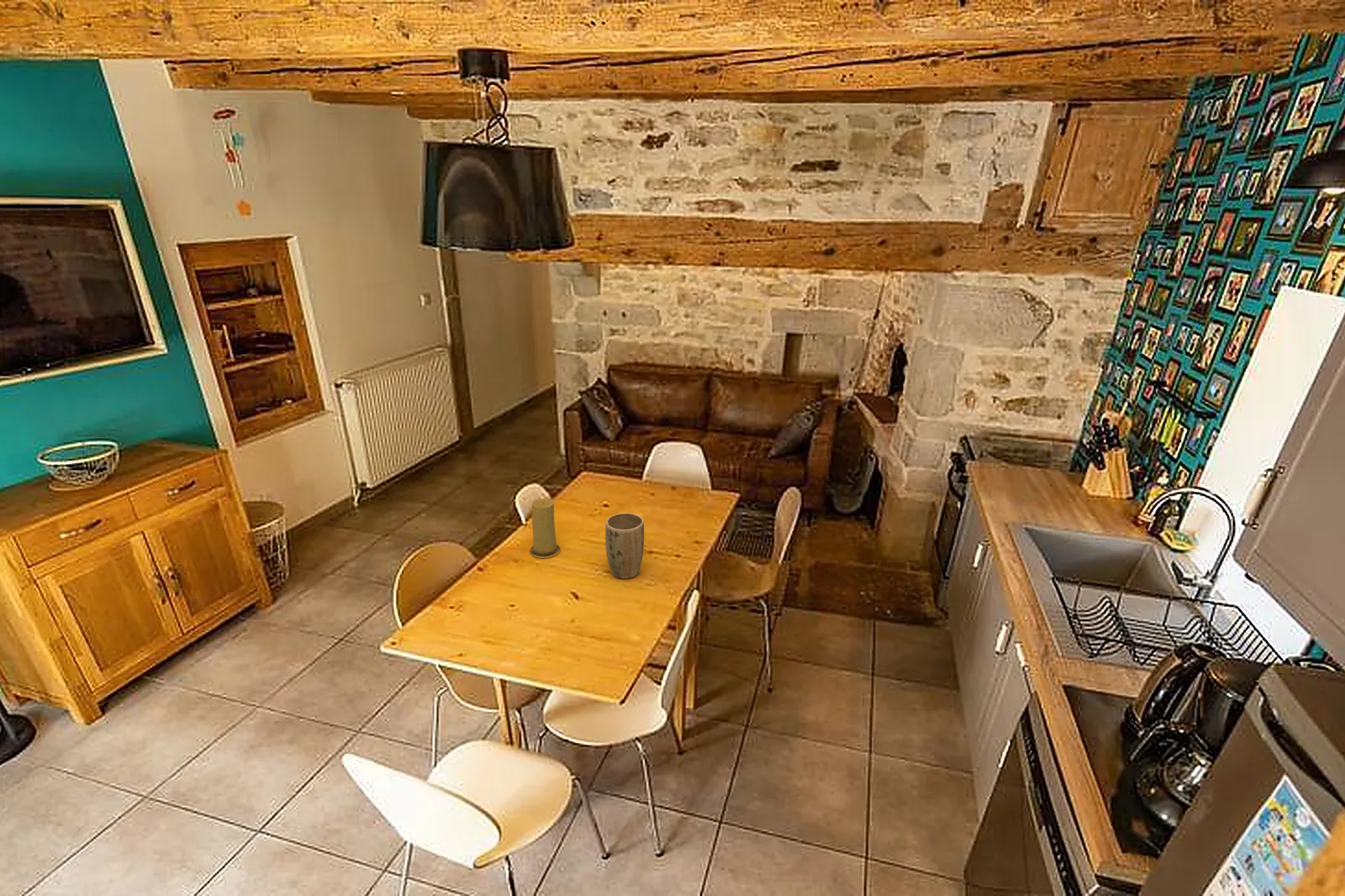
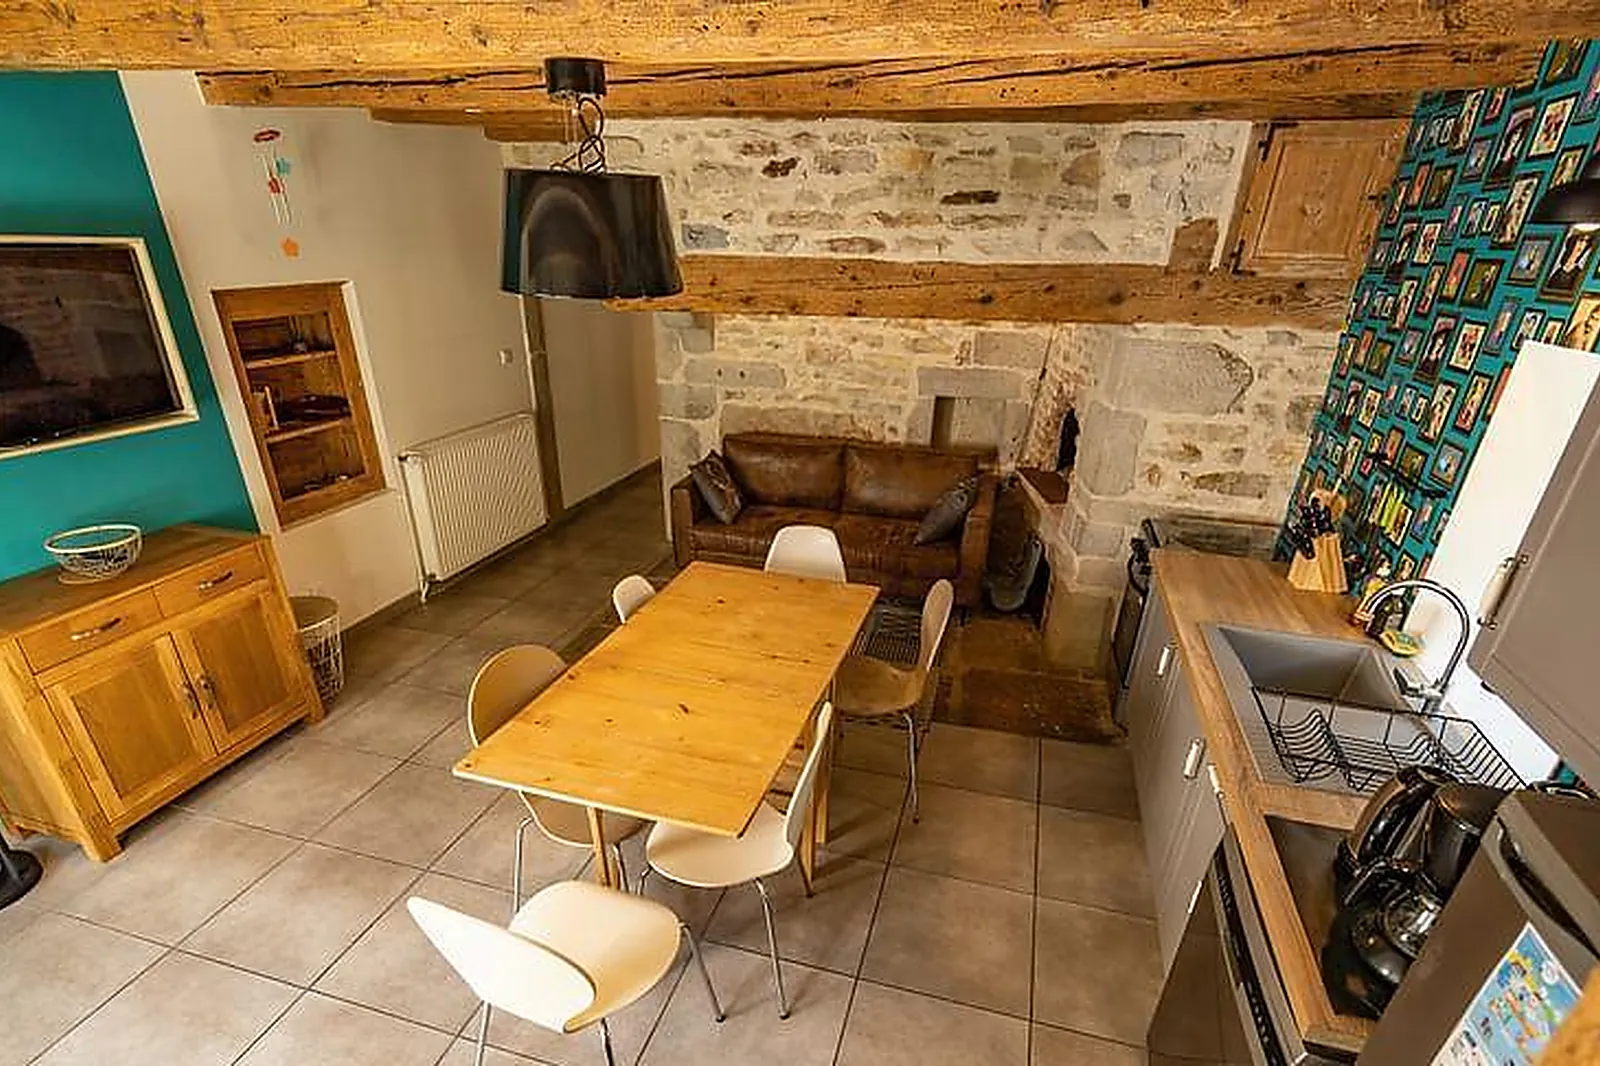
- plant pot (625, 546)
- candle (544, 526)
